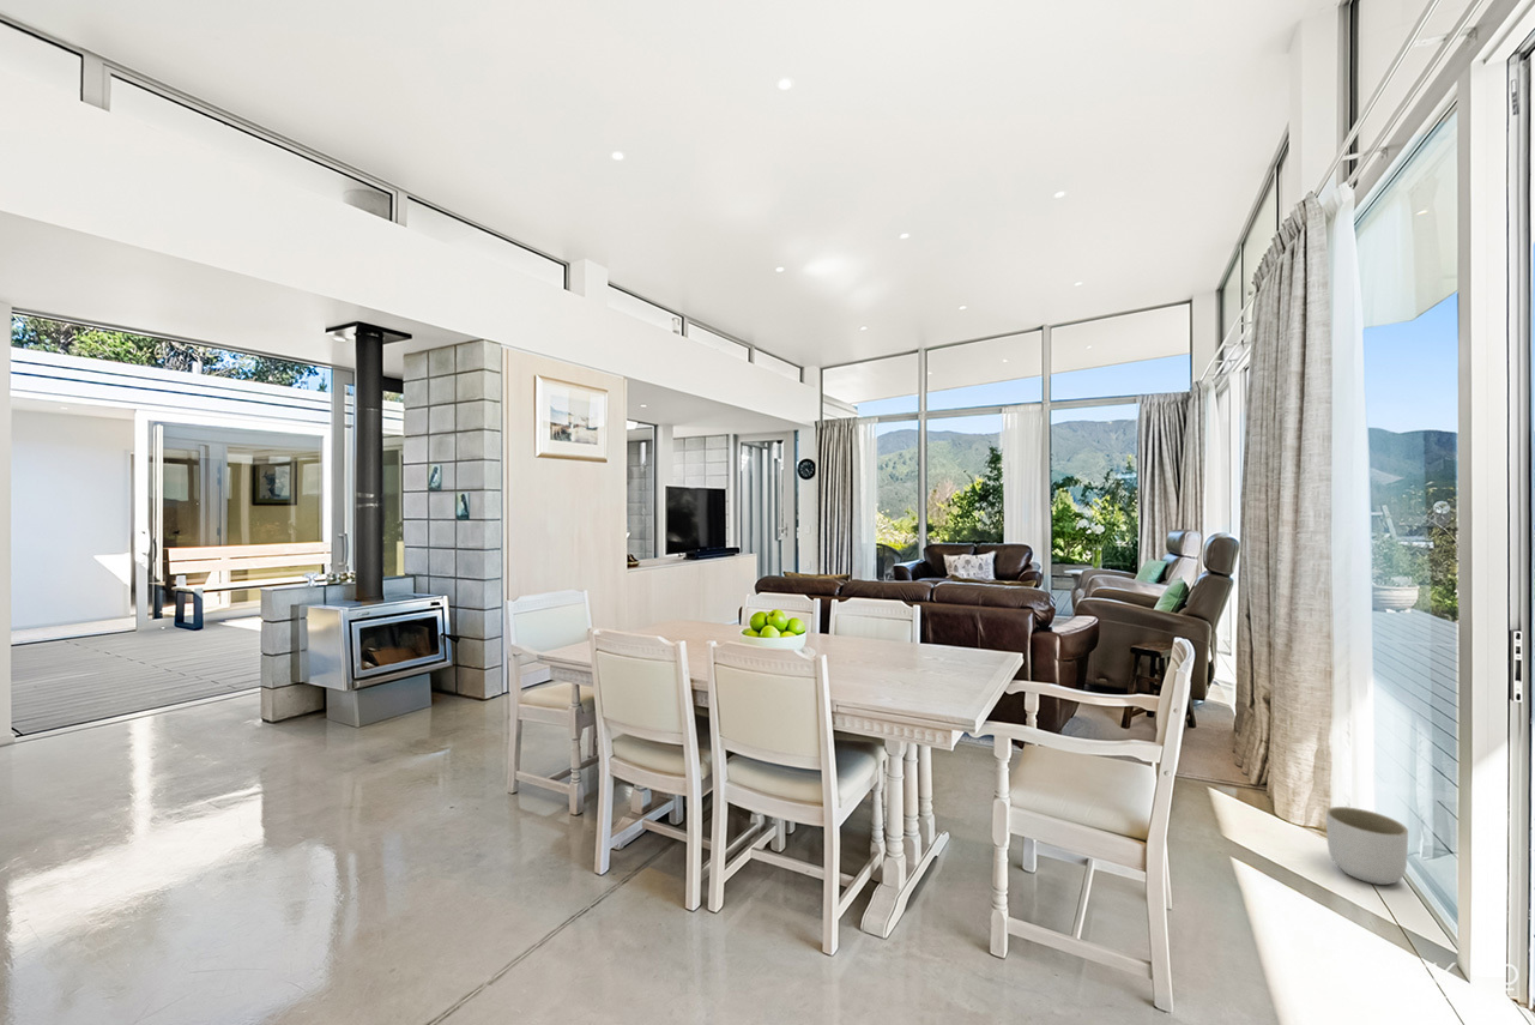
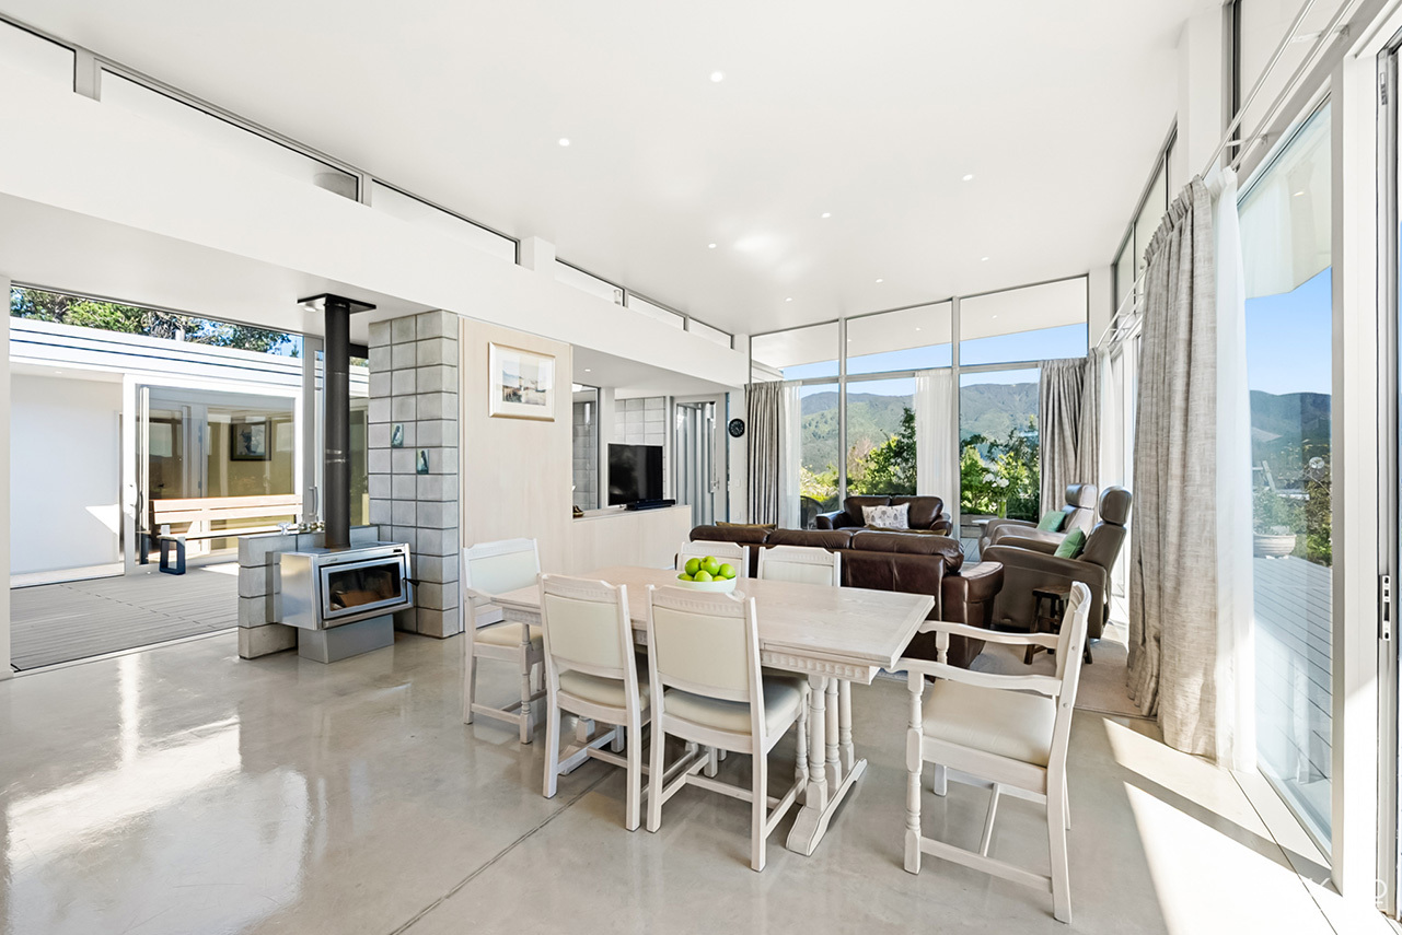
- planter (1365, 848)
